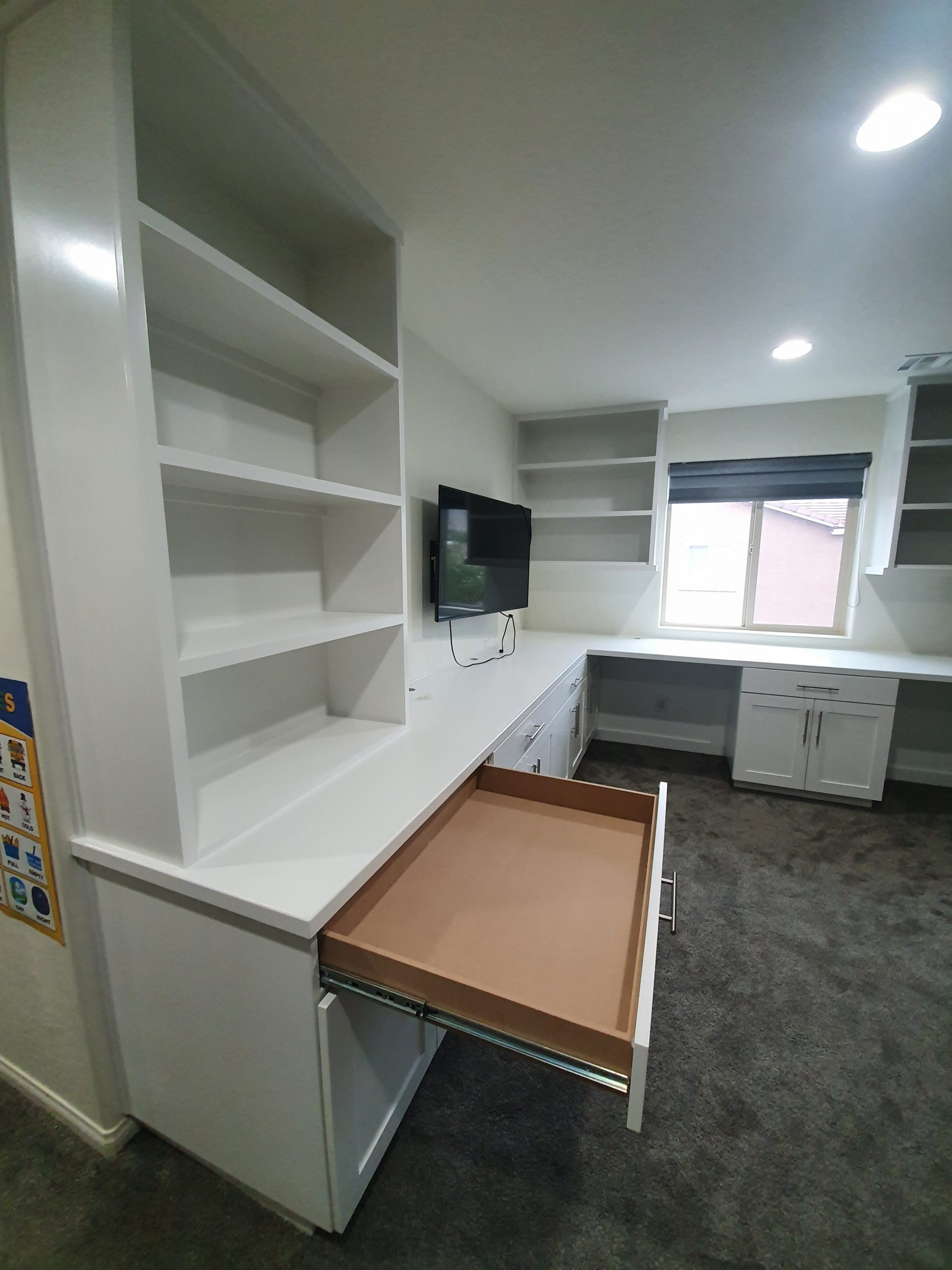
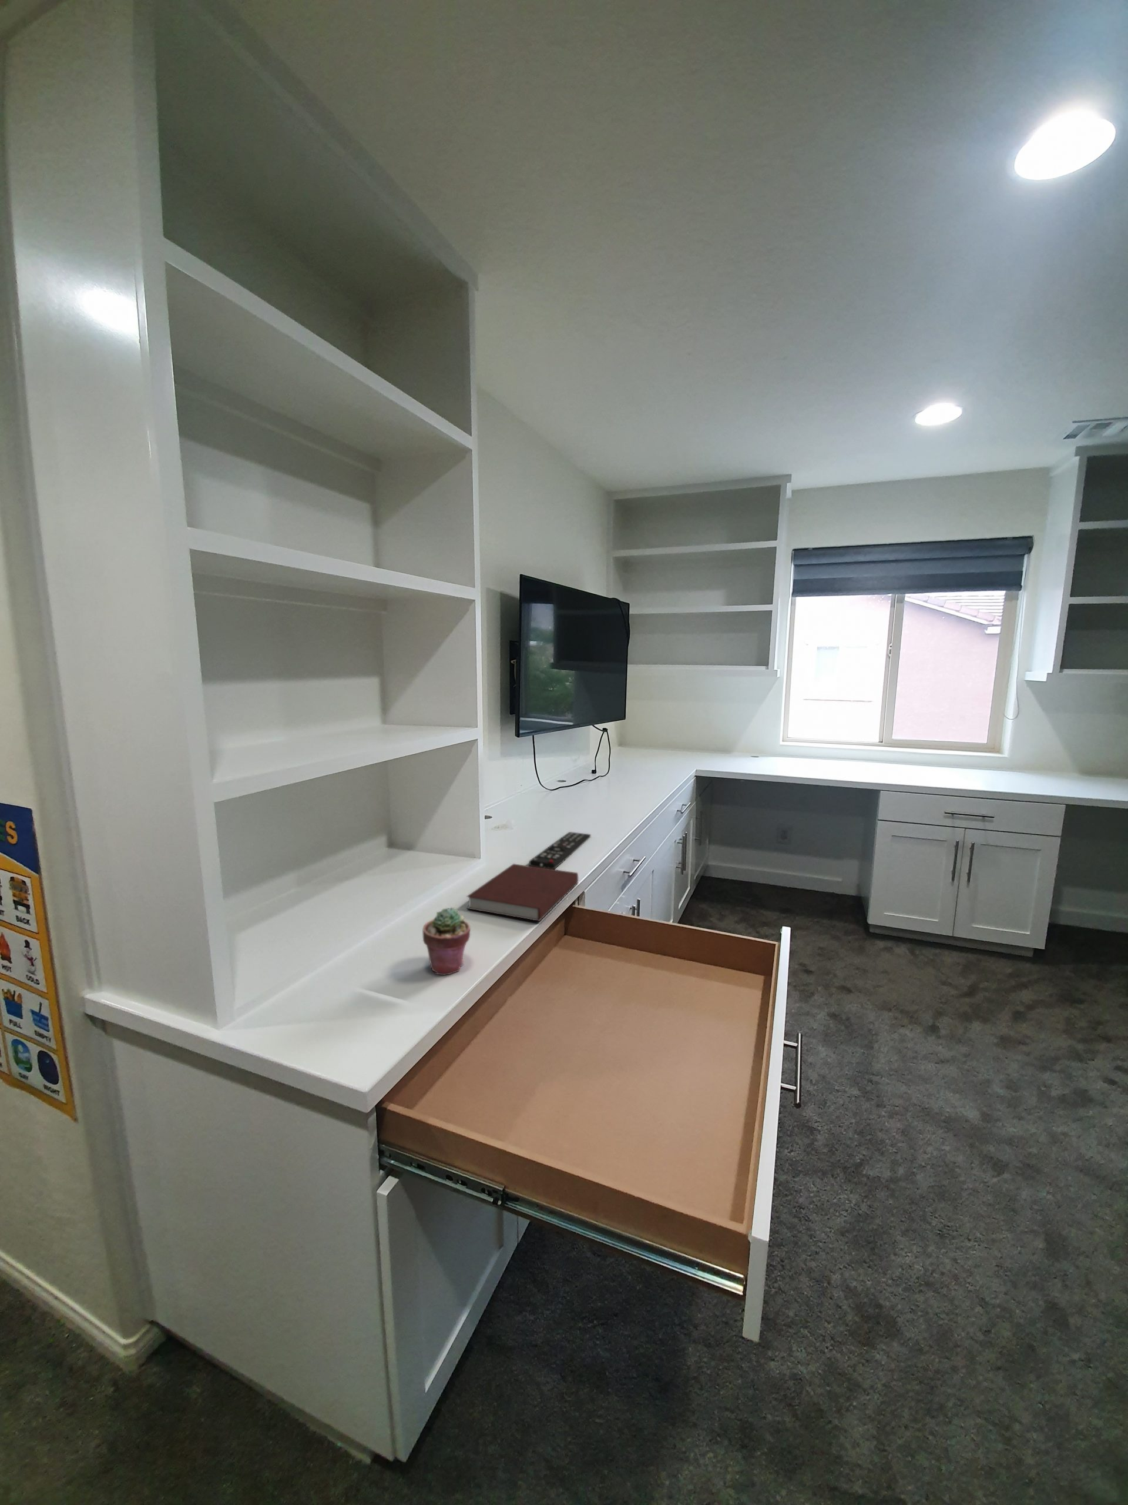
+ potted succulent (447, 939)
+ notebook (525, 890)
+ remote control (562, 848)
